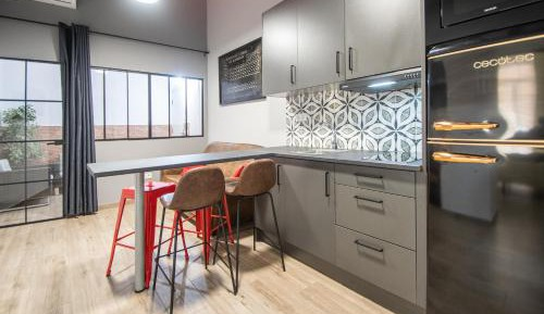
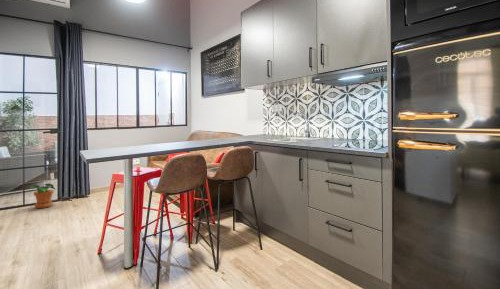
+ potted plant (42, 195)
